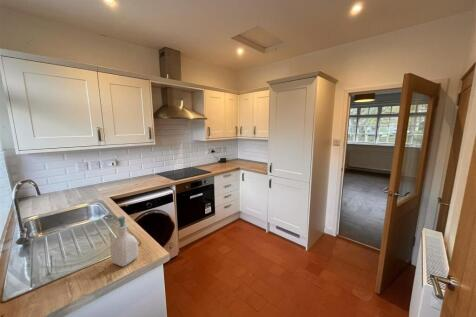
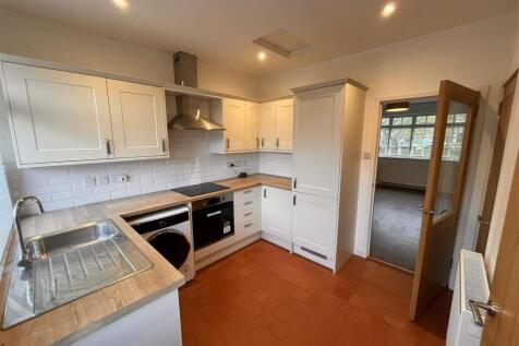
- soap bottle (123, 239)
